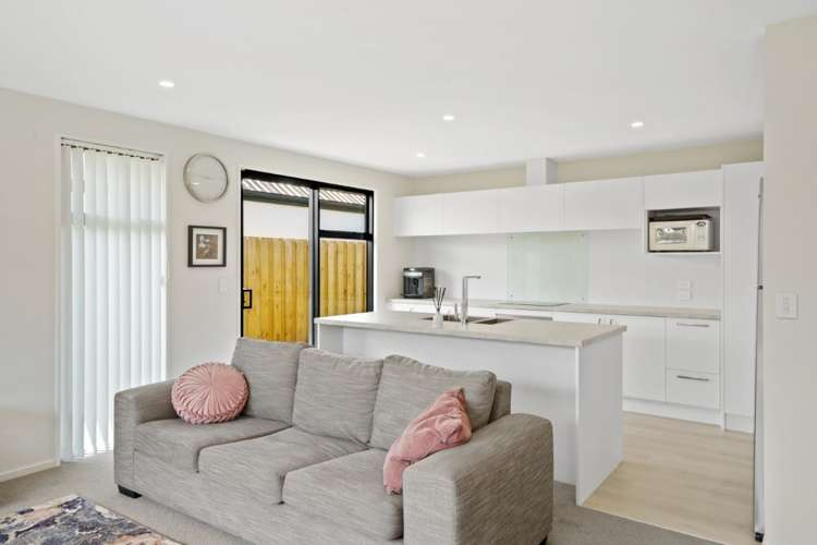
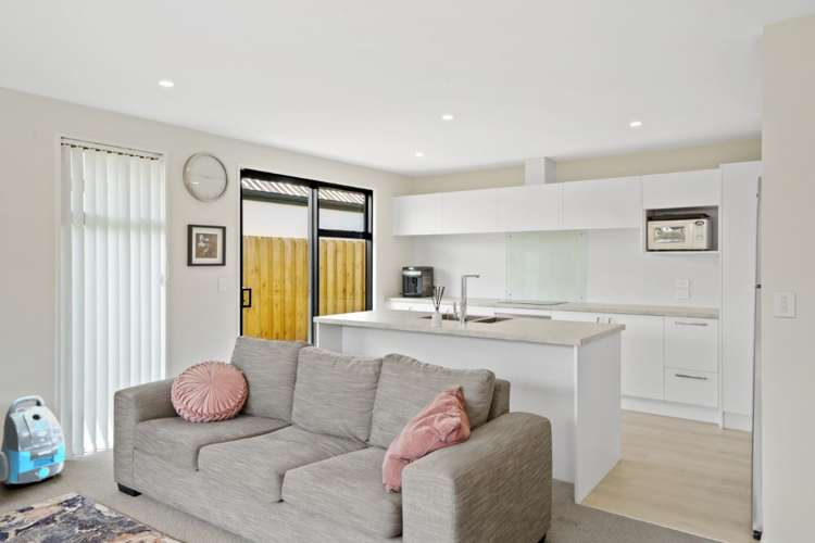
+ vacuum cleaner (32, 438)
